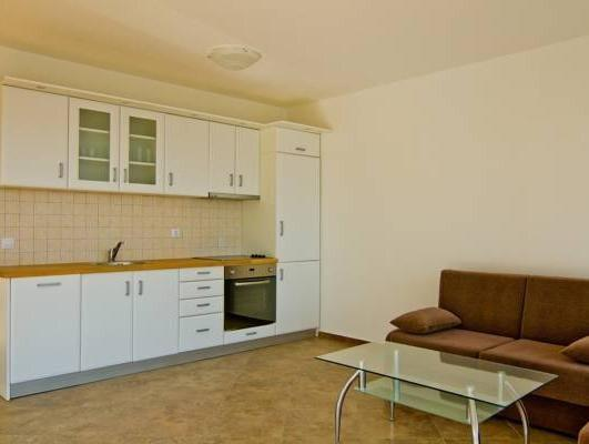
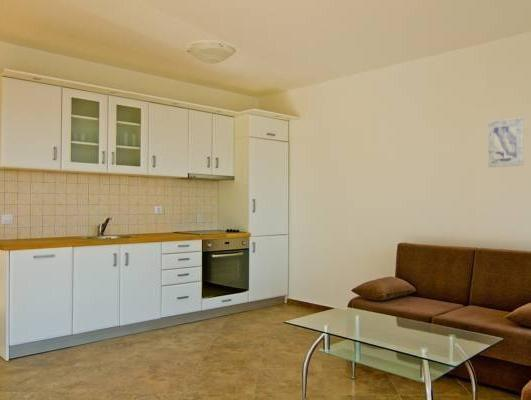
+ wall art (505, 142)
